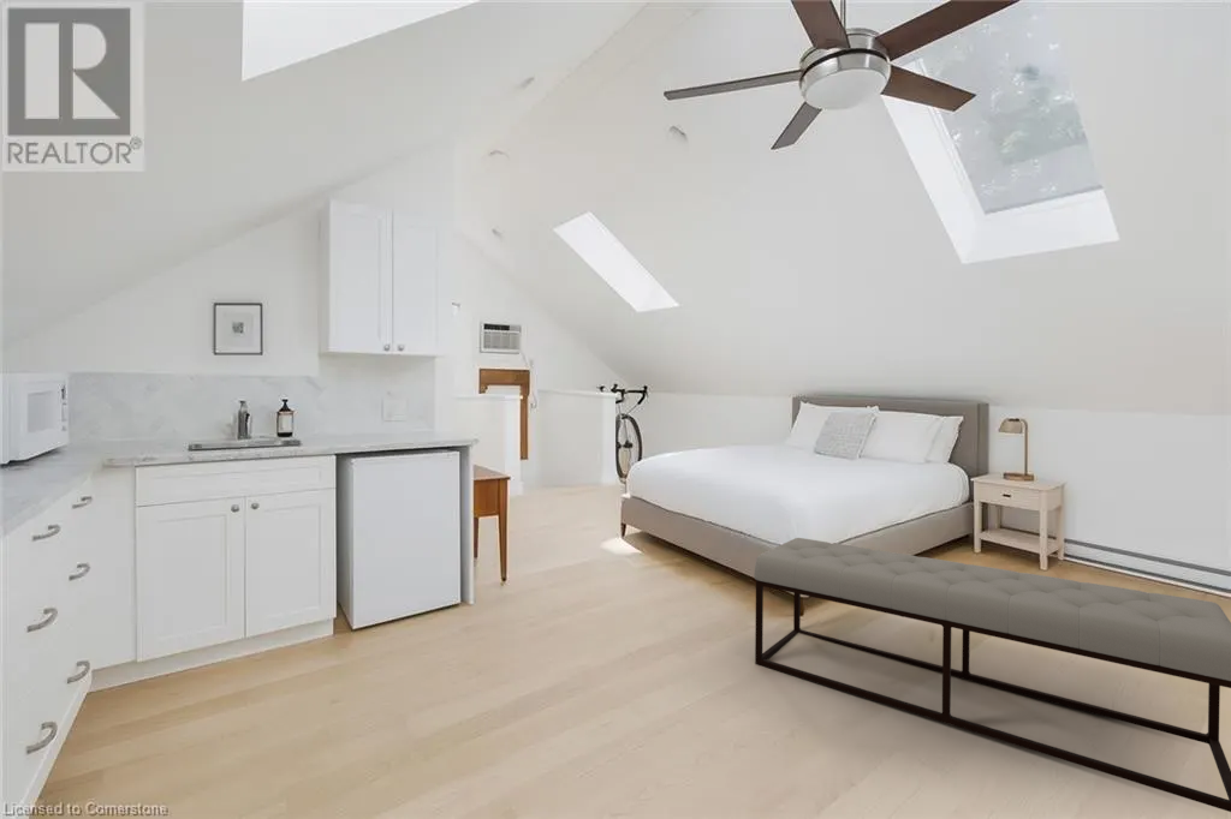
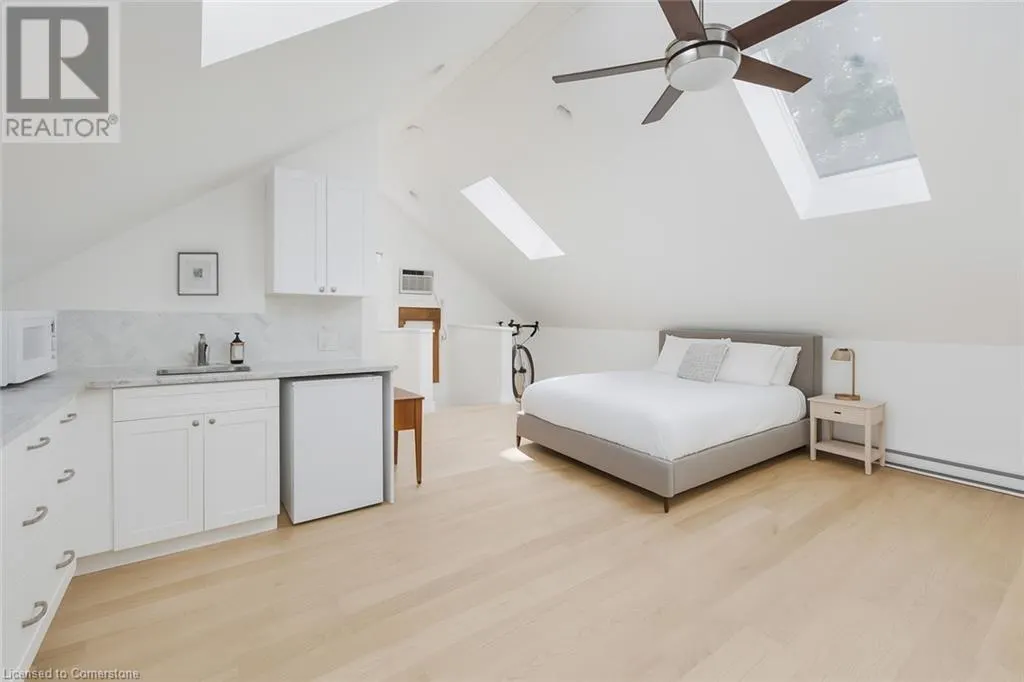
- bench (963, 635)
